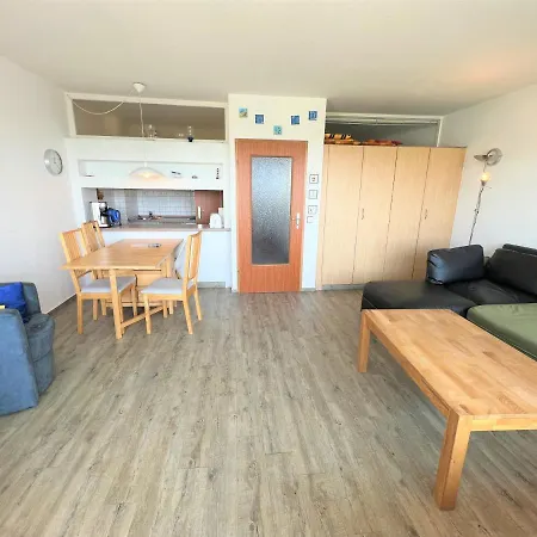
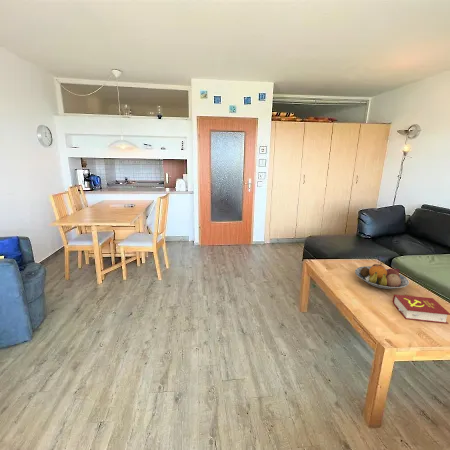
+ fruit bowl (381, 274)
+ book (419, 308)
